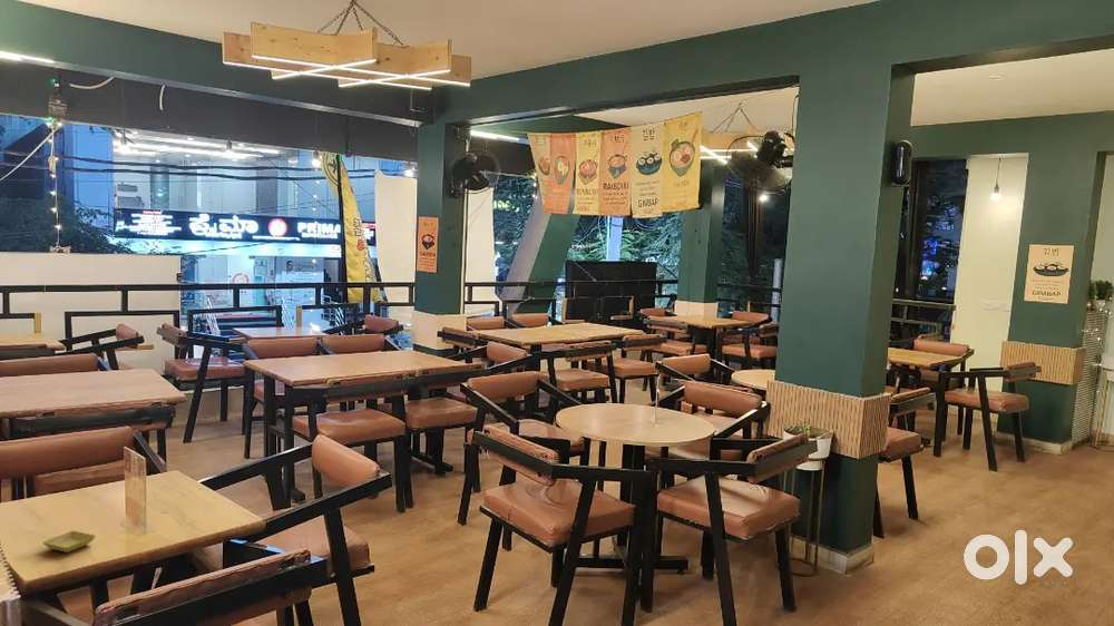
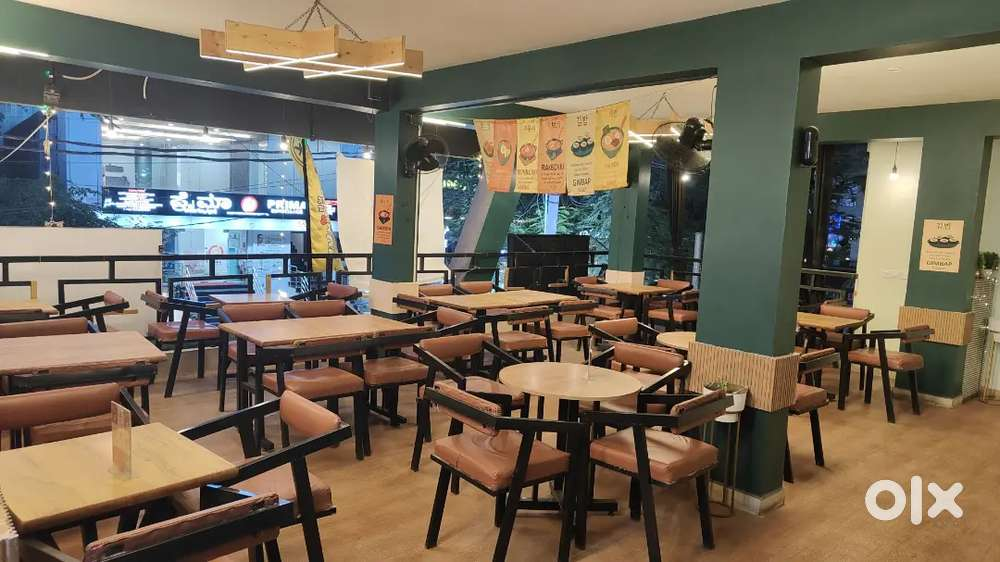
- saucer (69, 542)
